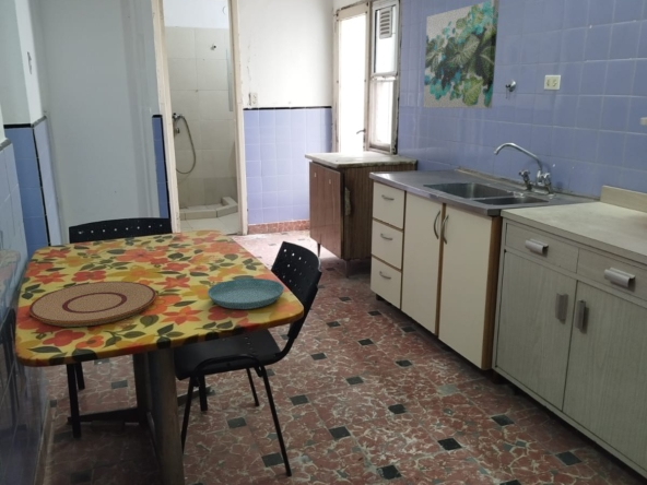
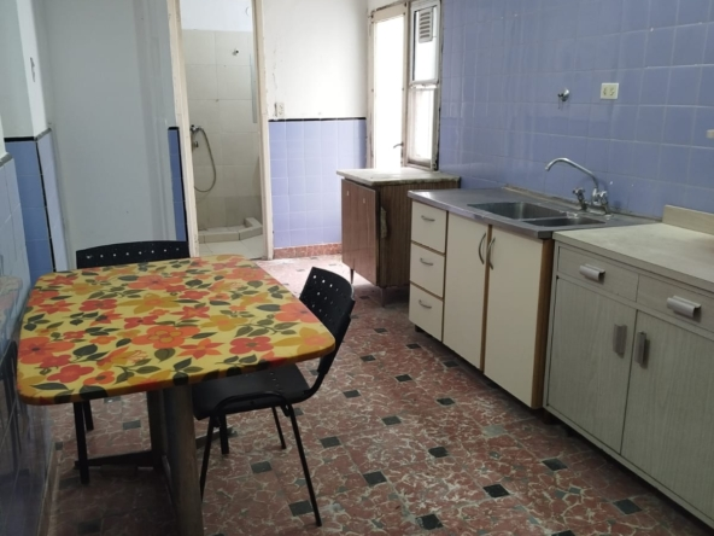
- saucer (246, 294)
- wall art (457, 59)
- plate (95, 301)
